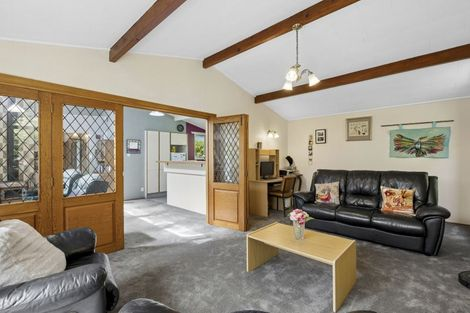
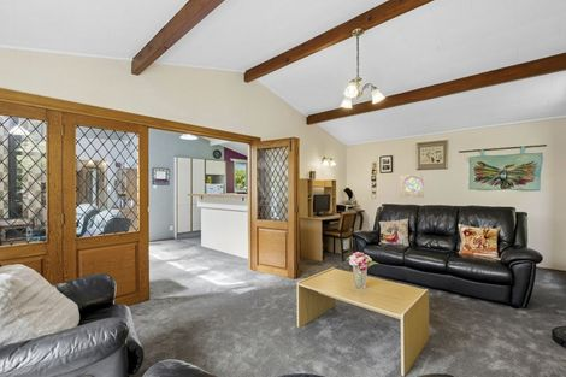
+ wall ornament (412, 185)
